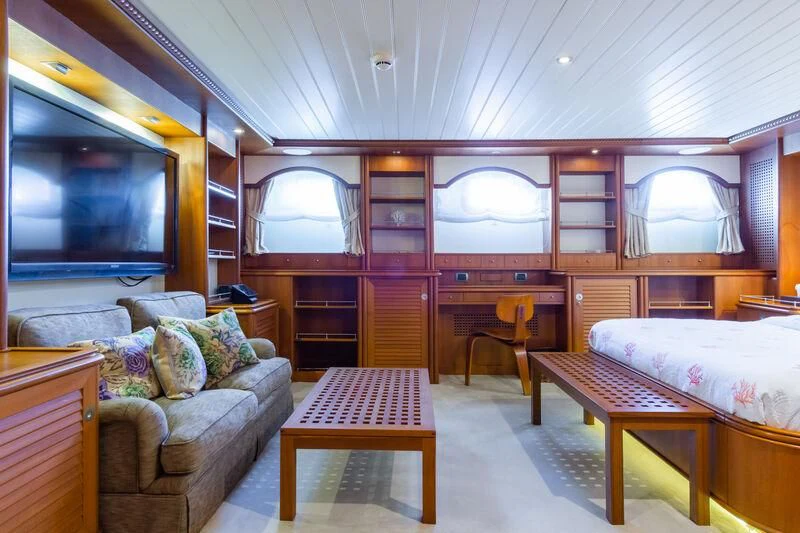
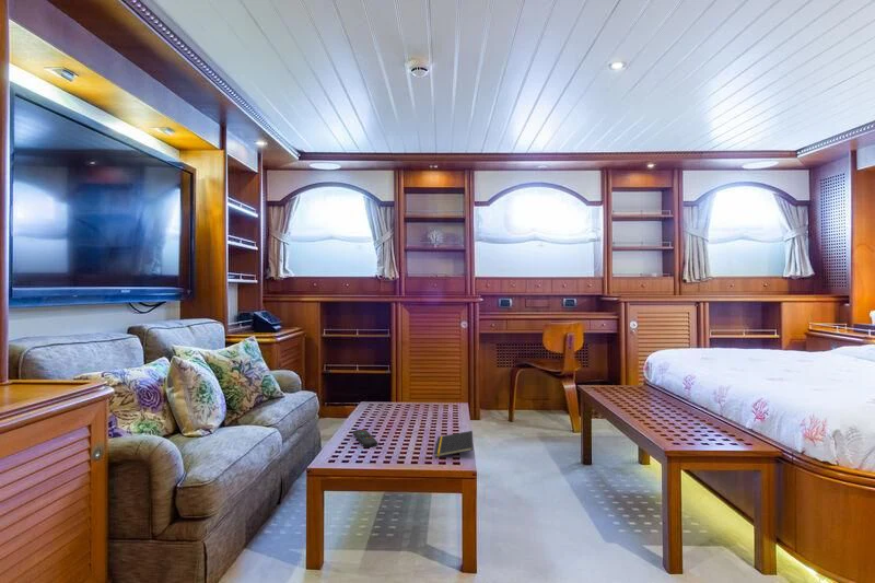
+ notepad (454, 443)
+ remote control (364, 438)
